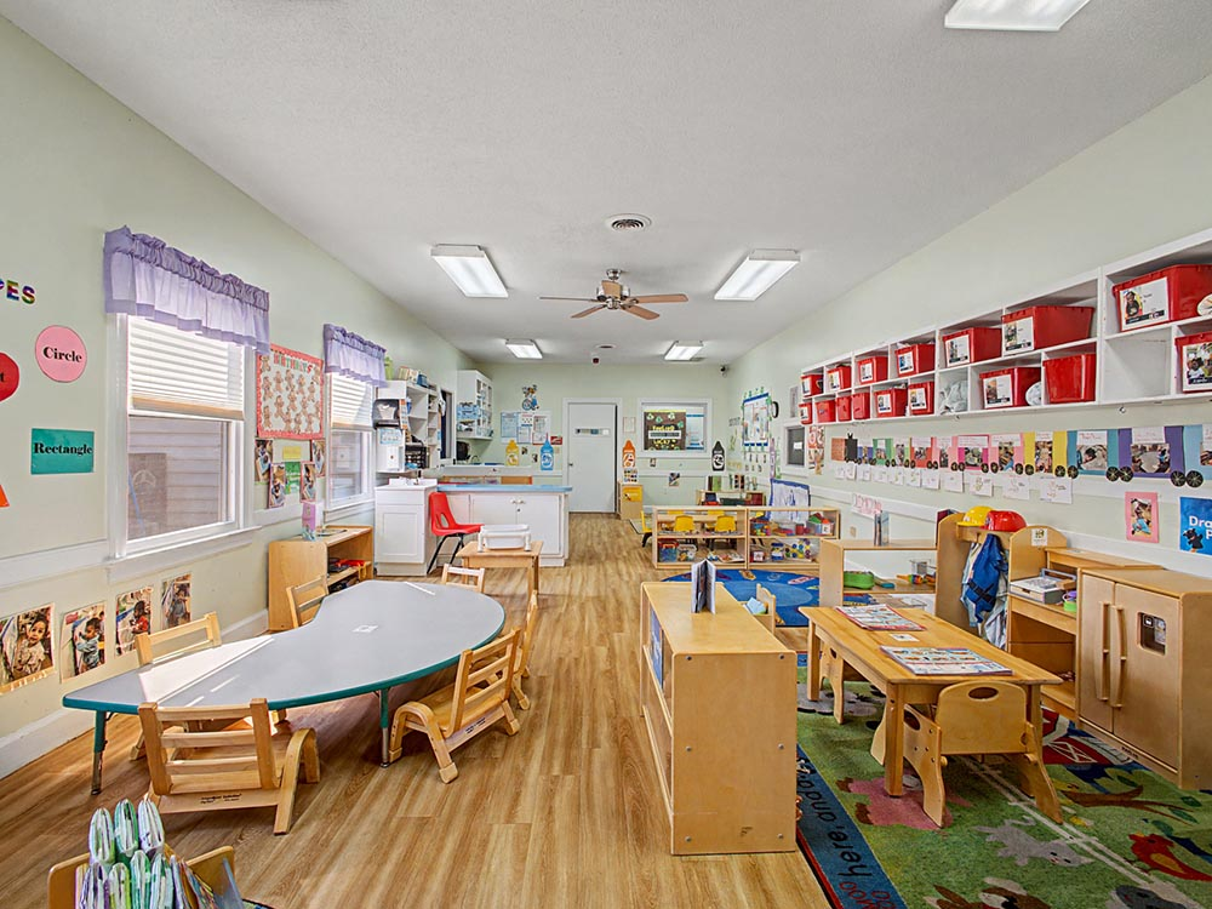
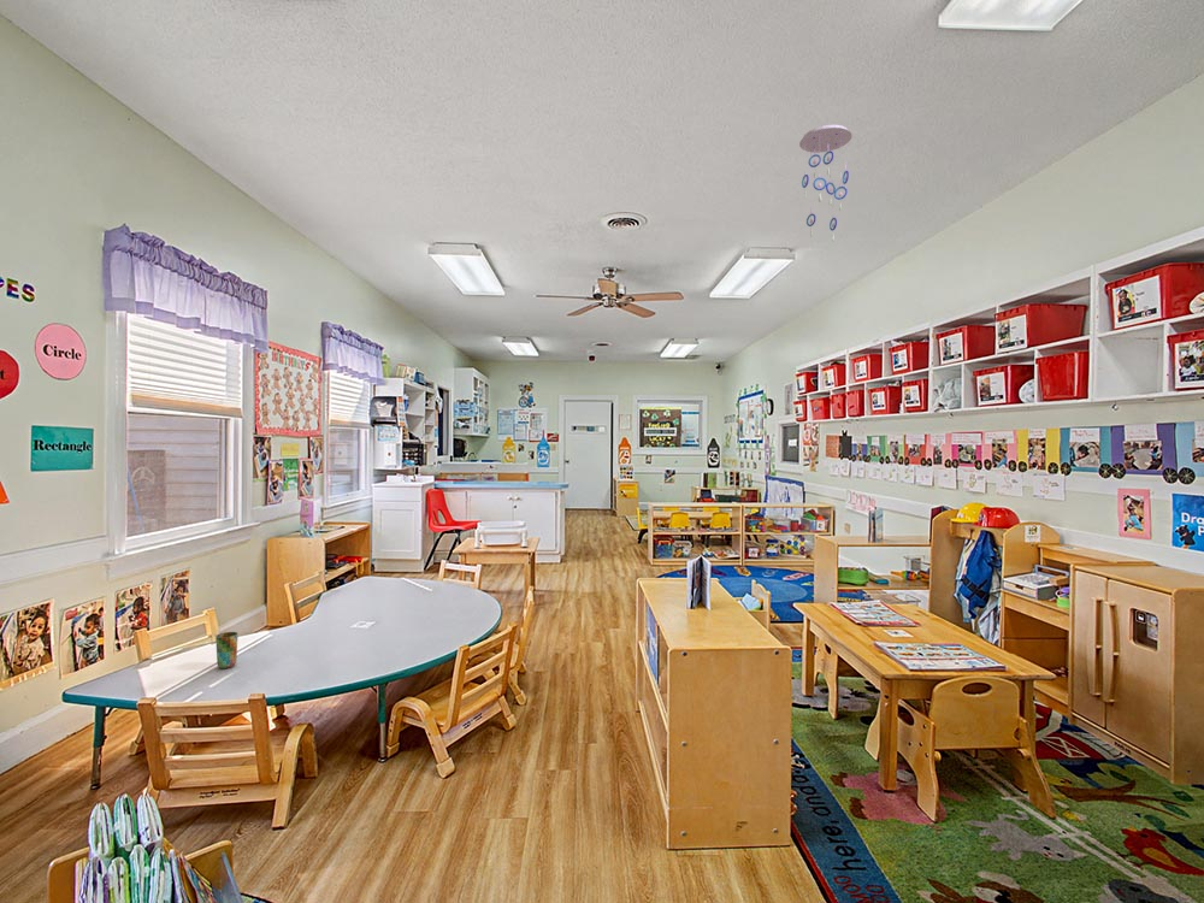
+ ceiling mobile (826, 188)
+ cup (226, 650)
